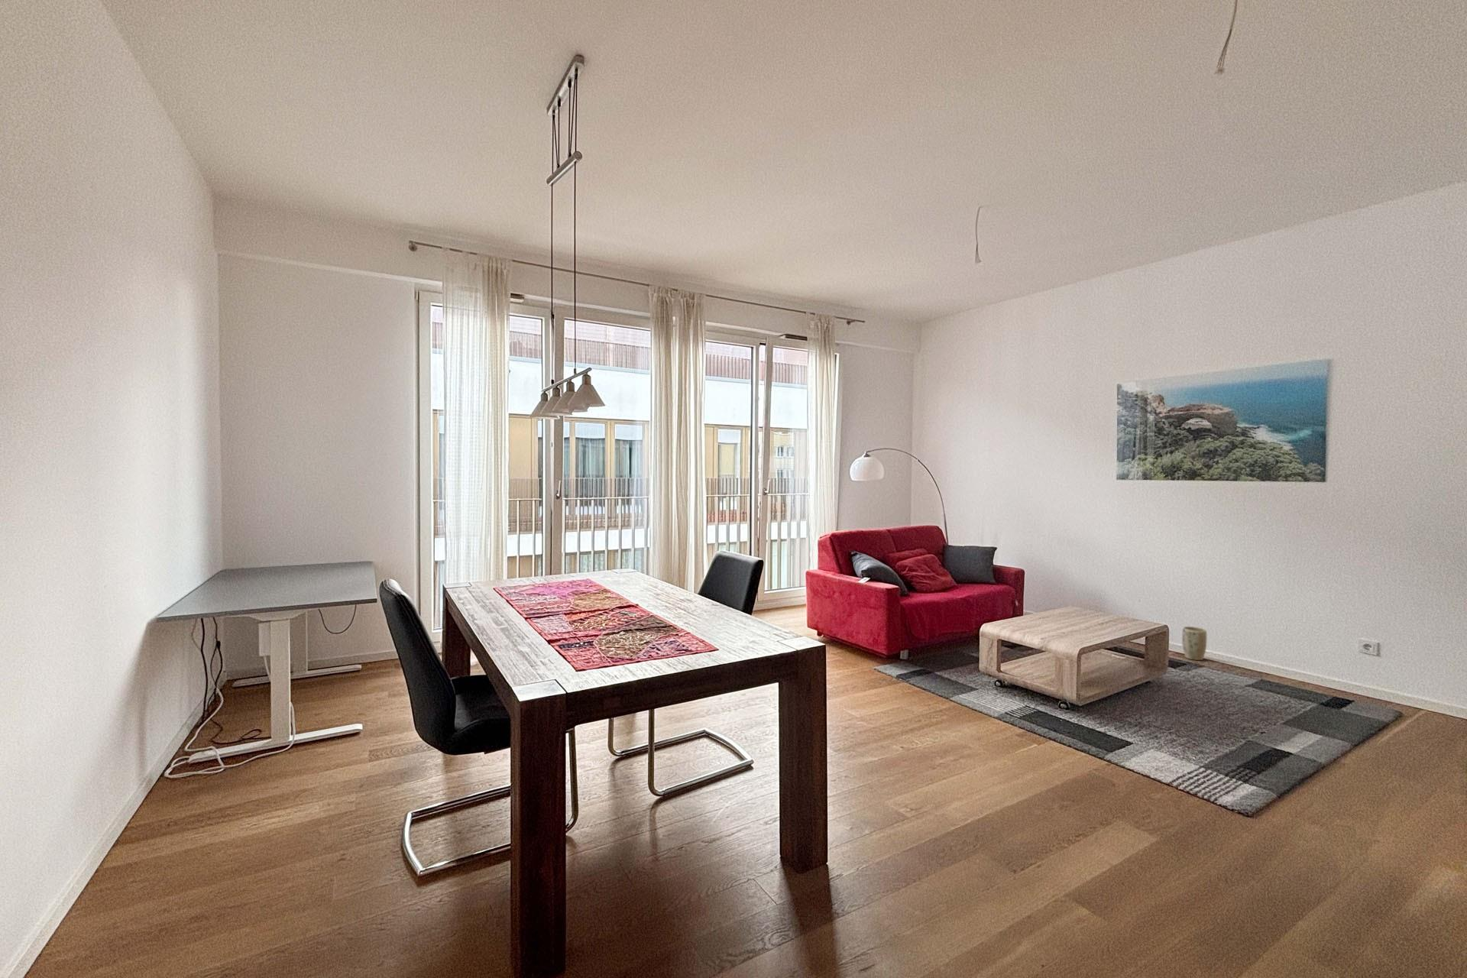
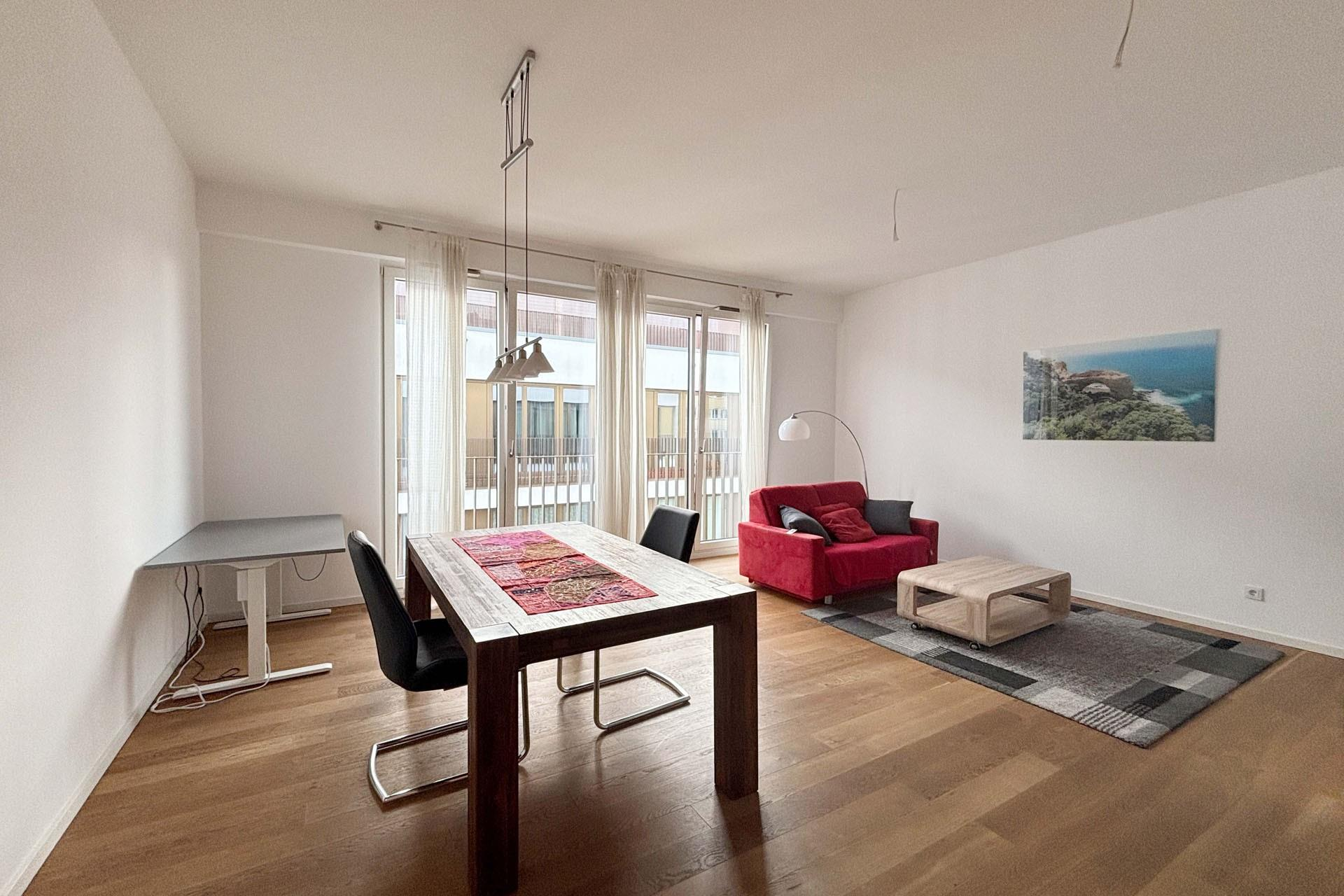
- plant pot (1193, 643)
